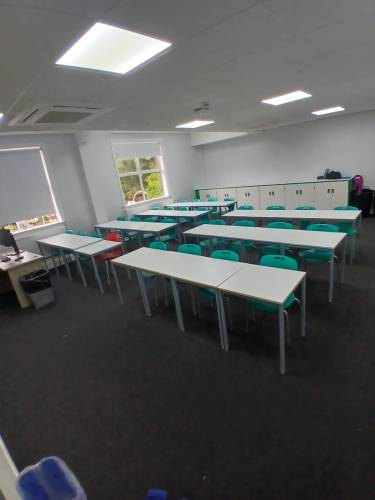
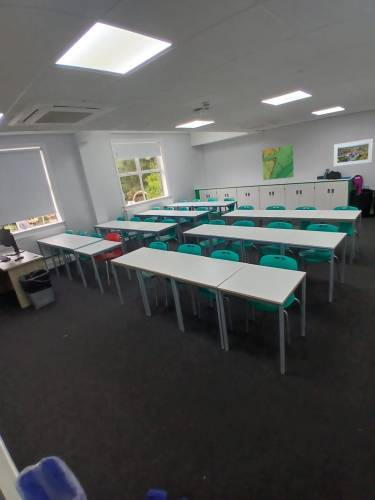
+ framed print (352, 153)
+ map (277, 163)
